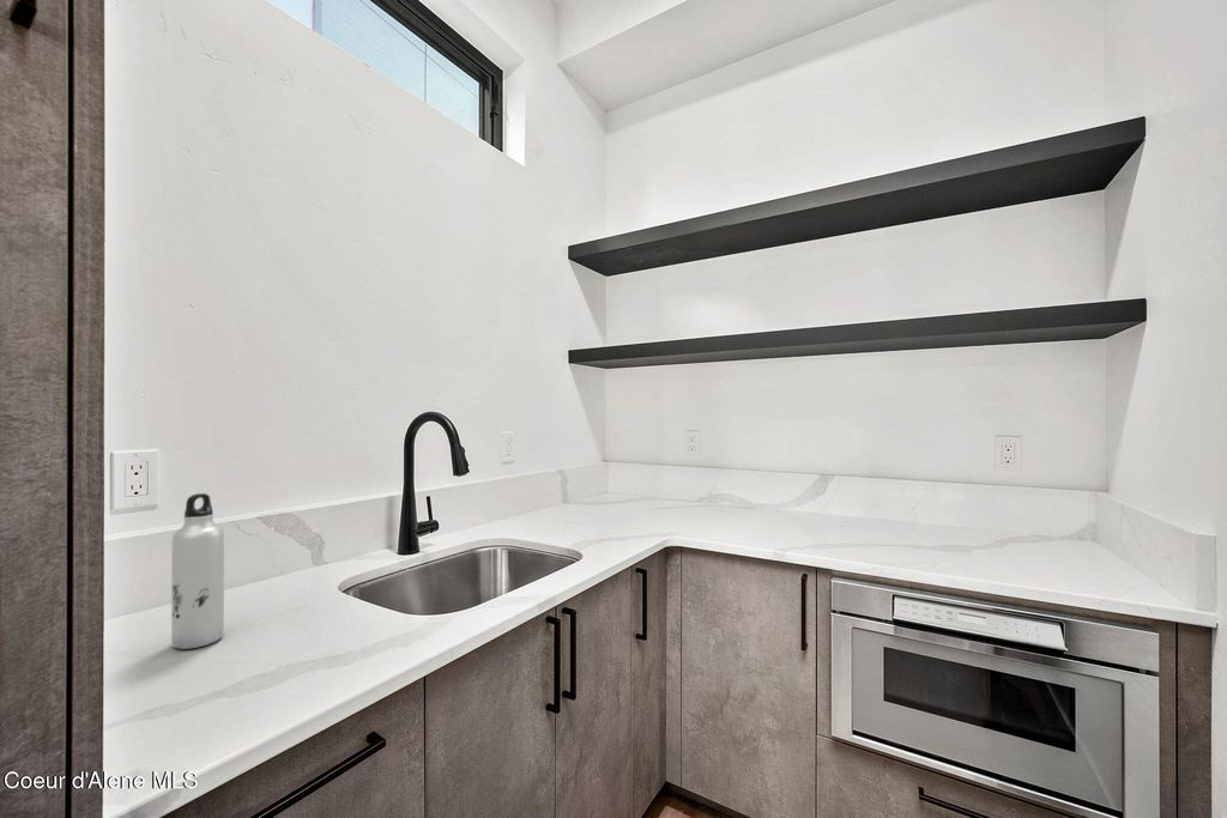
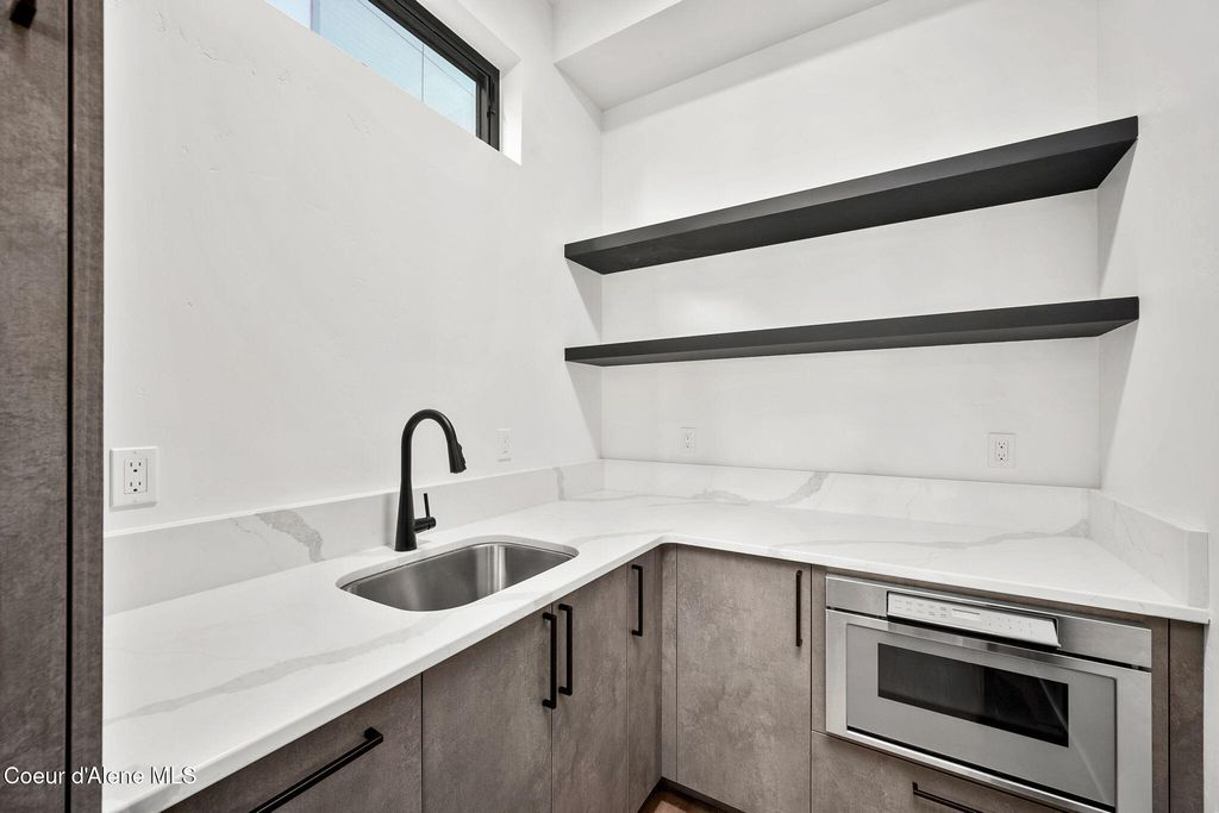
- water bottle (198, 566)
